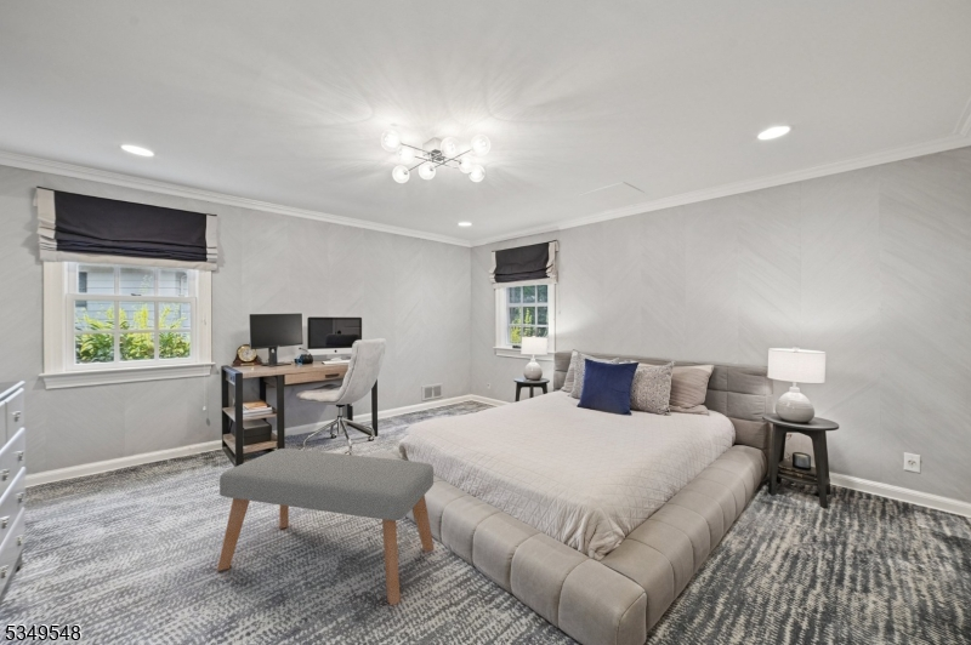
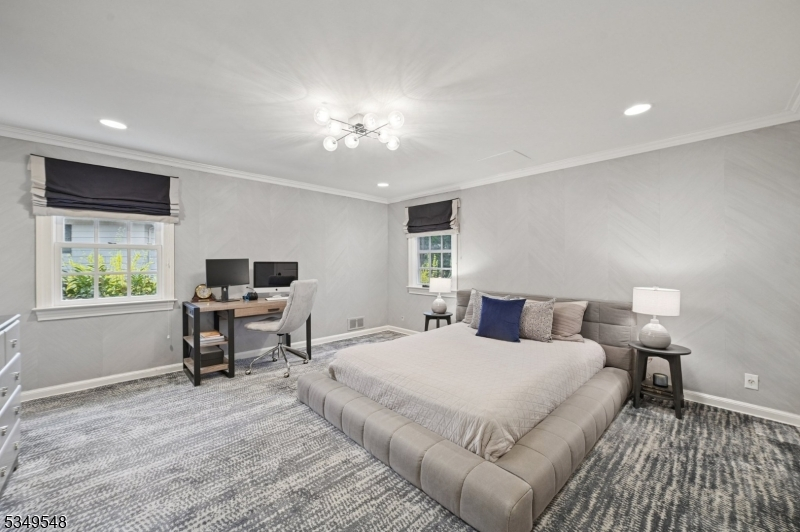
- bench (330, 510)
